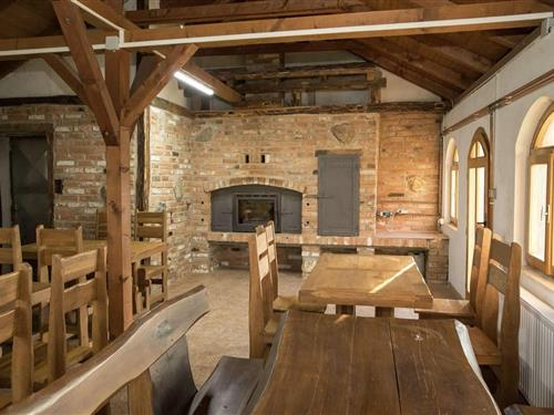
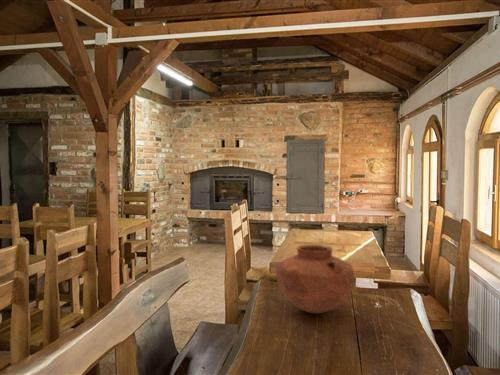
+ vase (314, 279)
